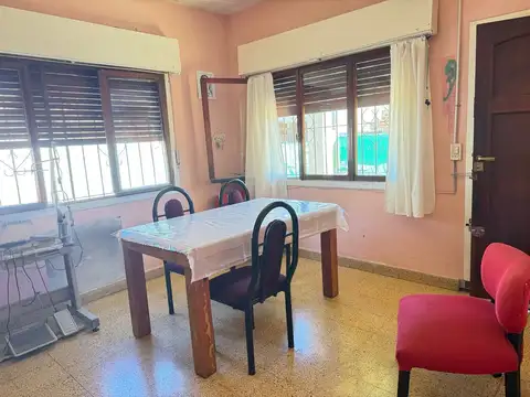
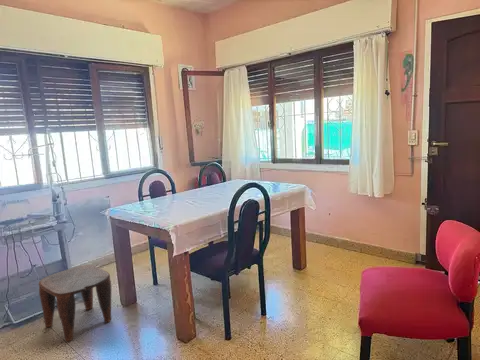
+ stool (74, 299)
